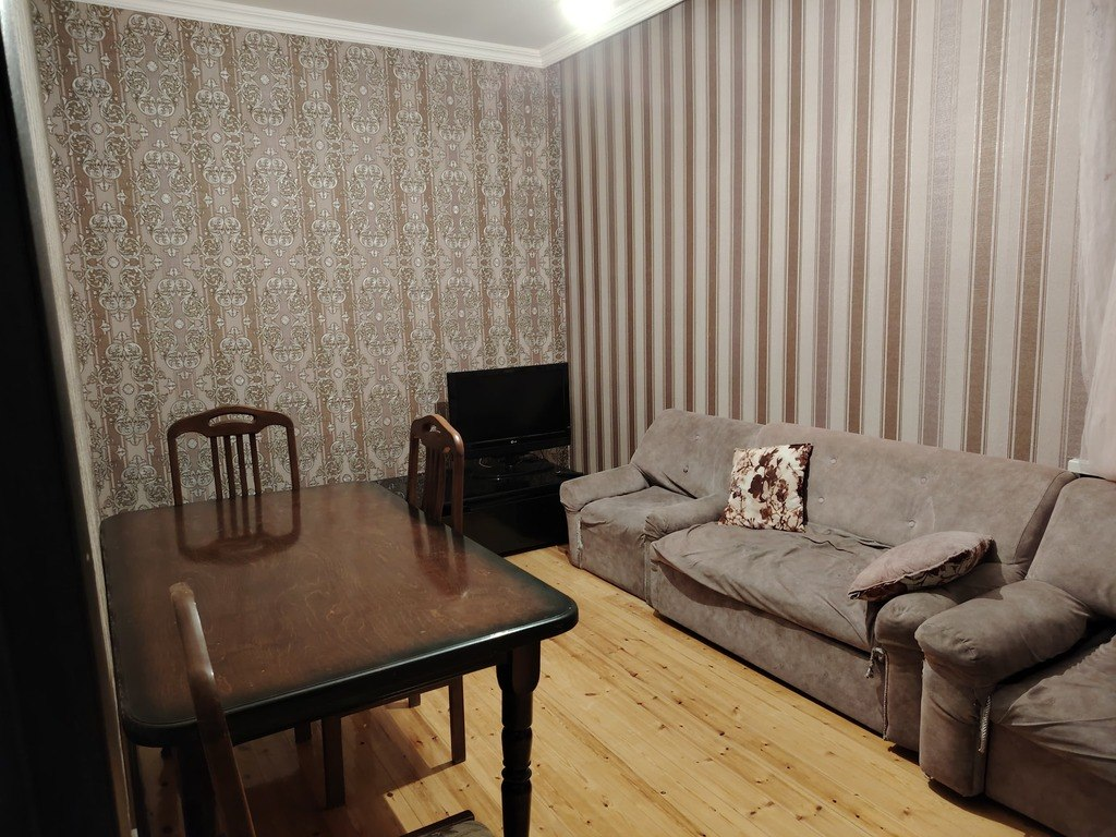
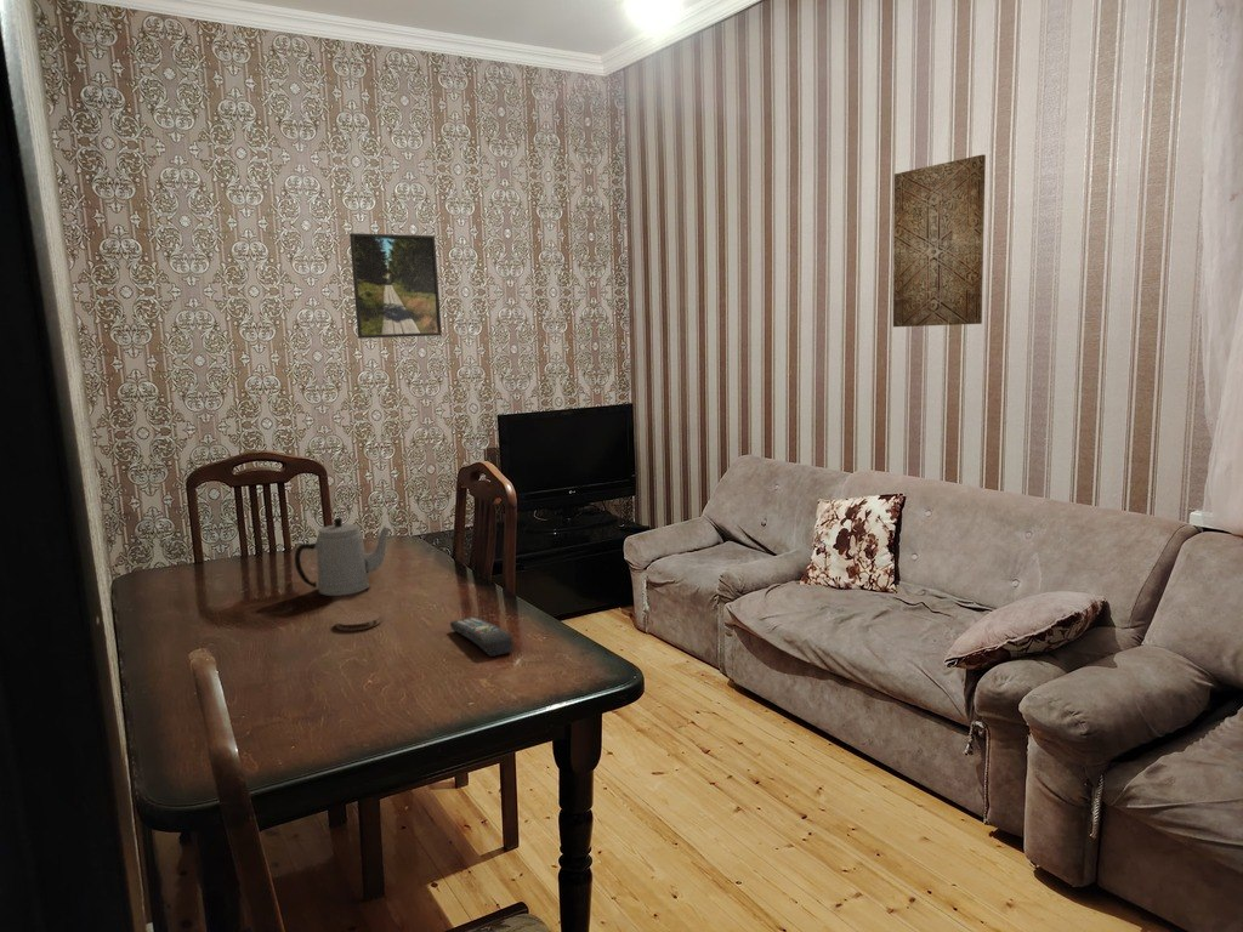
+ remote control (481, 632)
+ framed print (397, 285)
+ teapot (344, 552)
+ wall art (936, 245)
+ coaster (358, 620)
